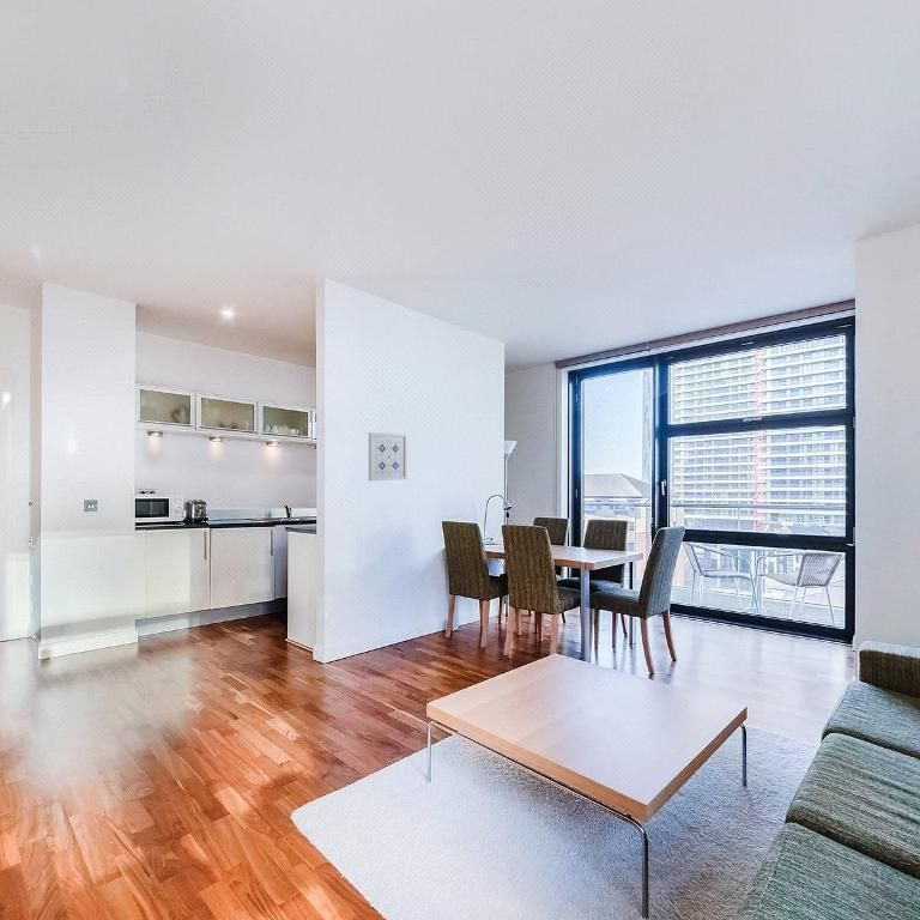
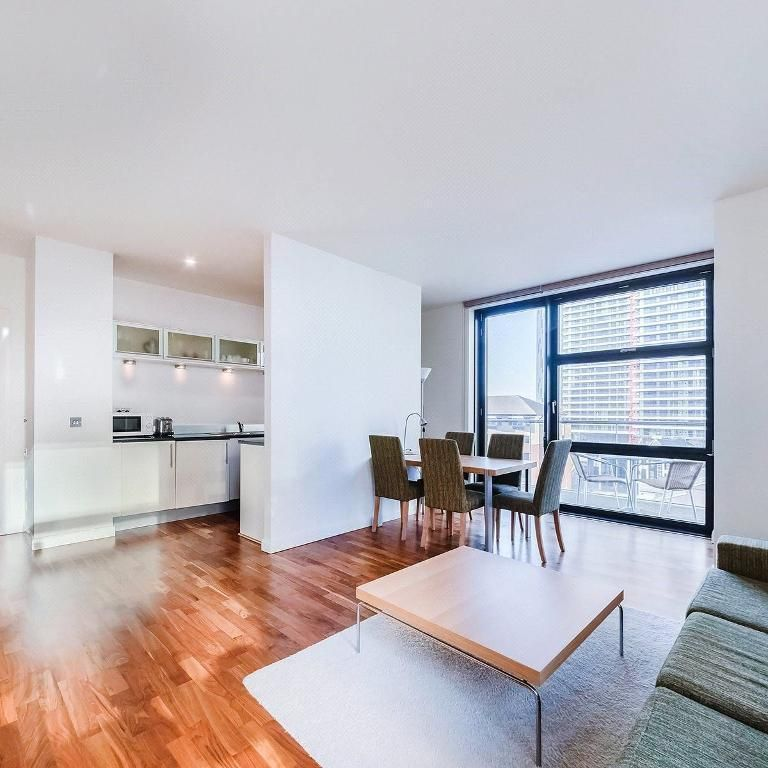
- wall art (388, 456)
